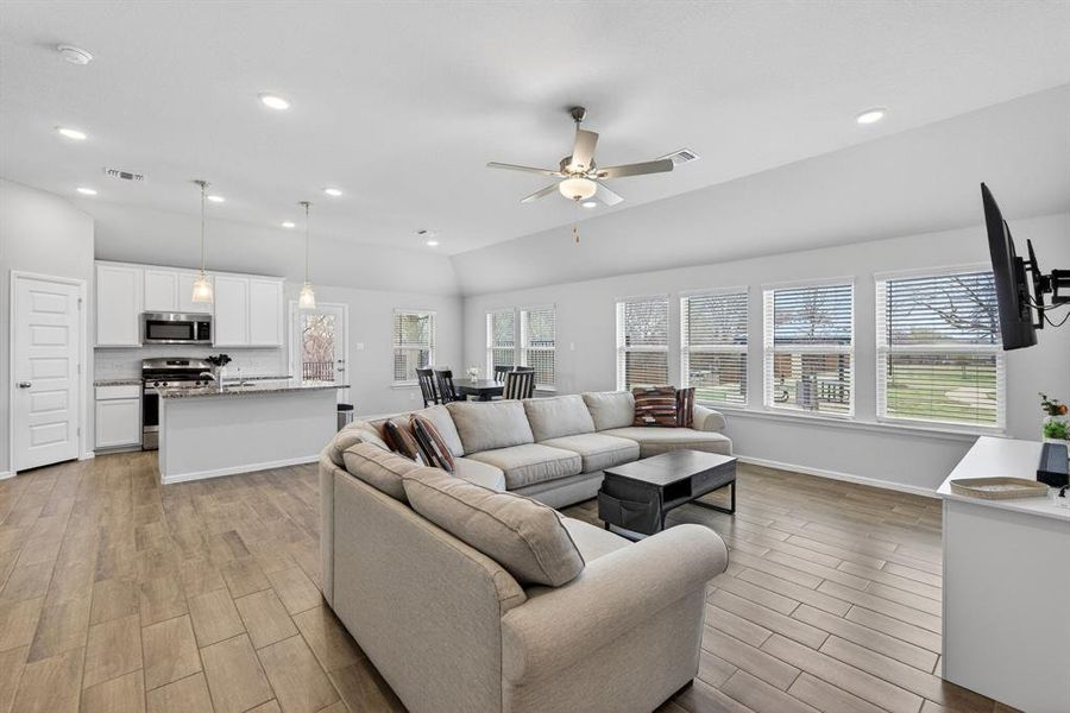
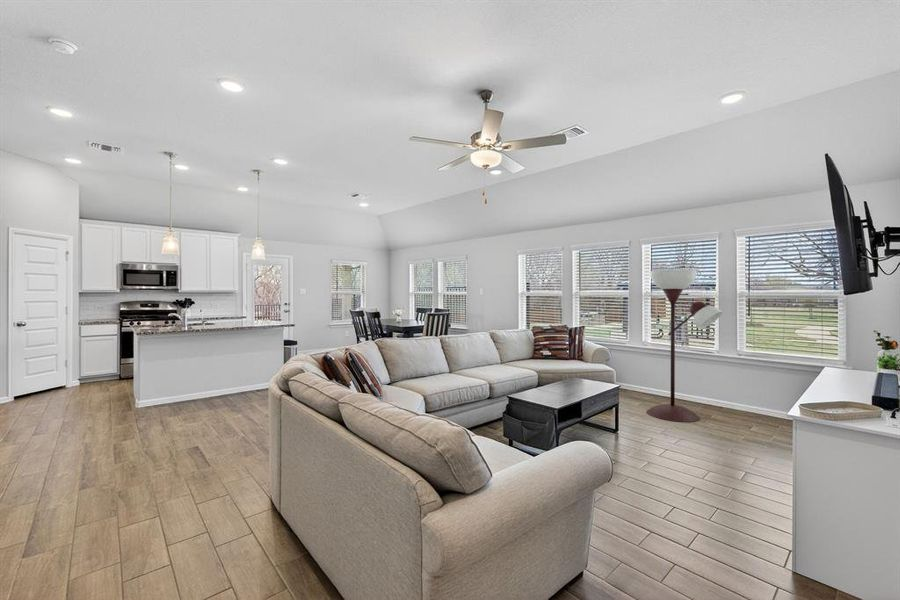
+ floor lamp (674, 343)
